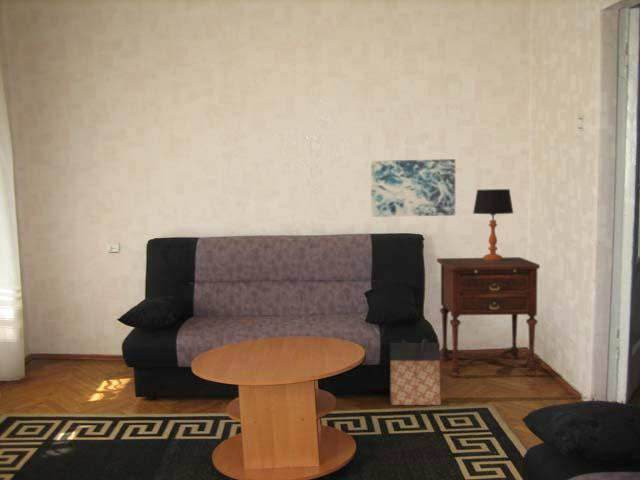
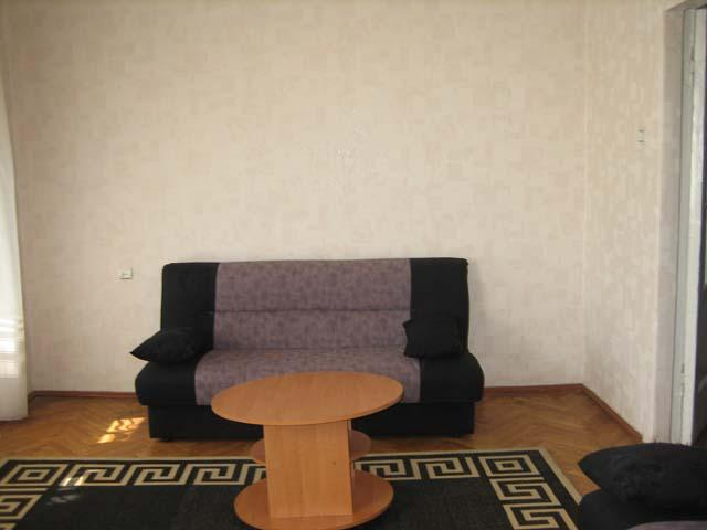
- table lamp (492, 224)
- bag (414, 370)
- wall art (412, 188)
- side table (486, 314)
